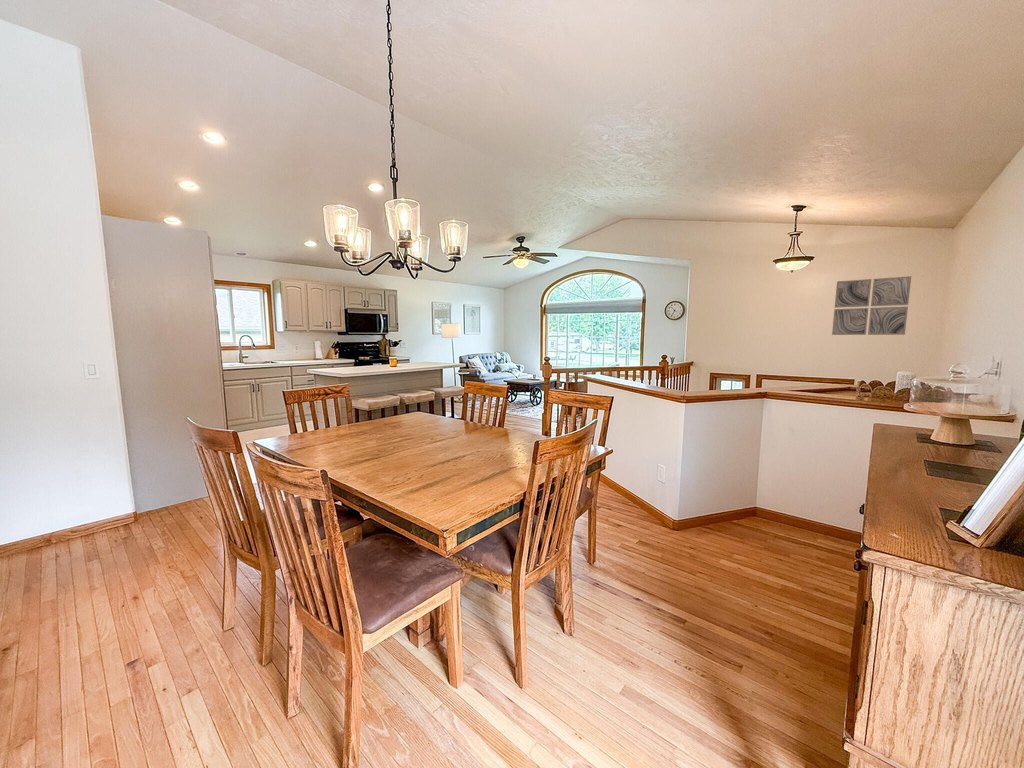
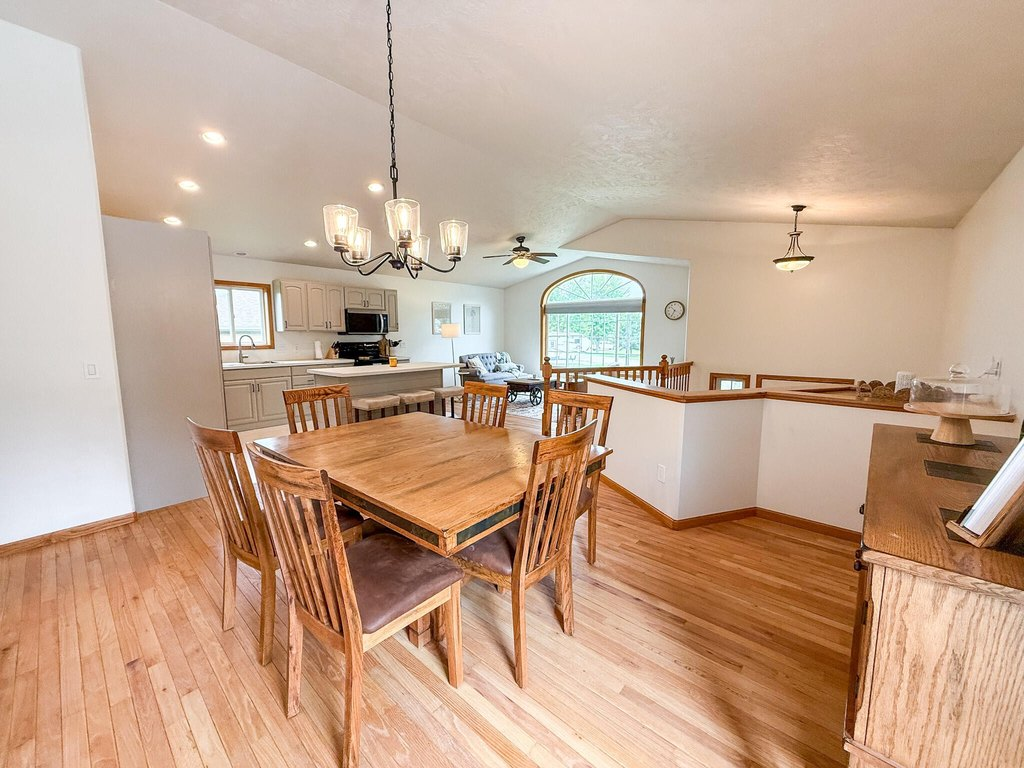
- wall art (868, 306)
